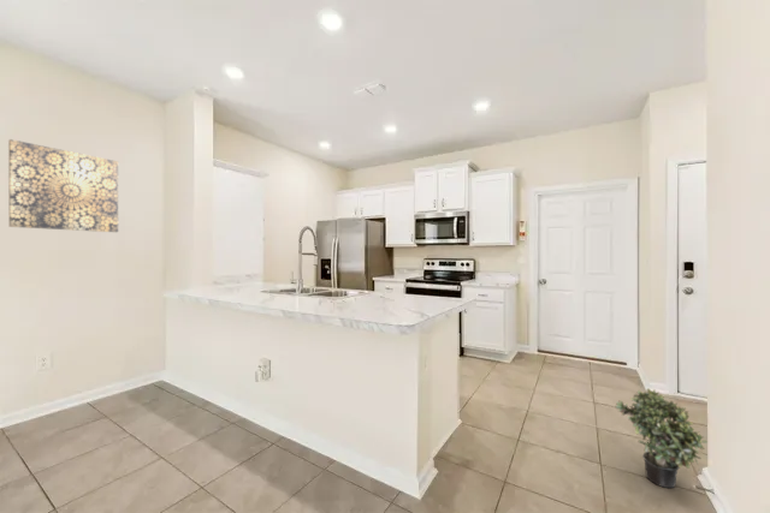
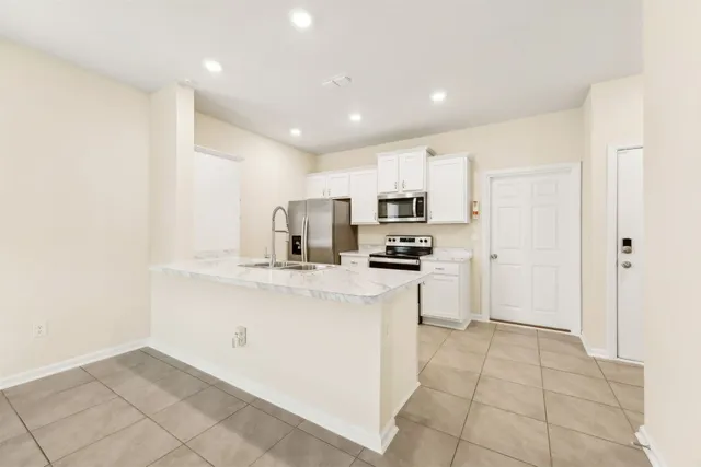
- wall art (69, 190)
- potted plant (654, 437)
